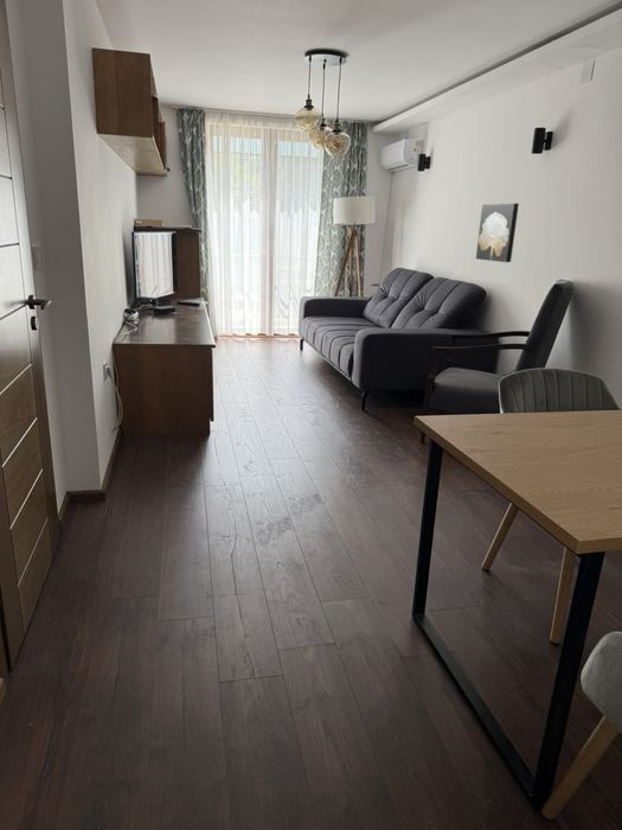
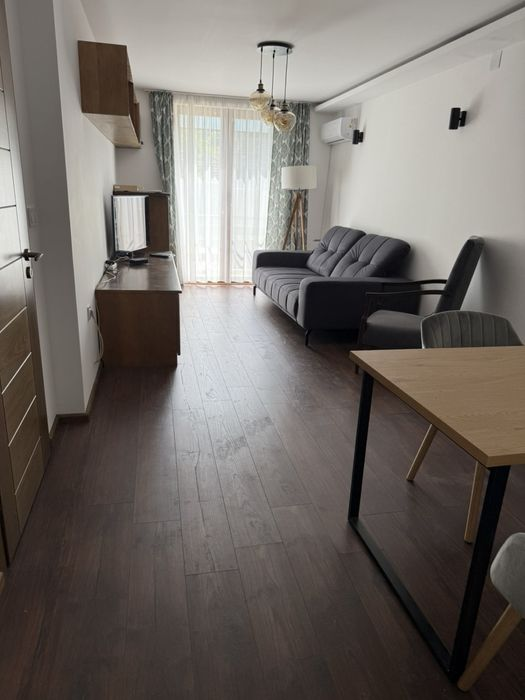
- wall art (495, 232)
